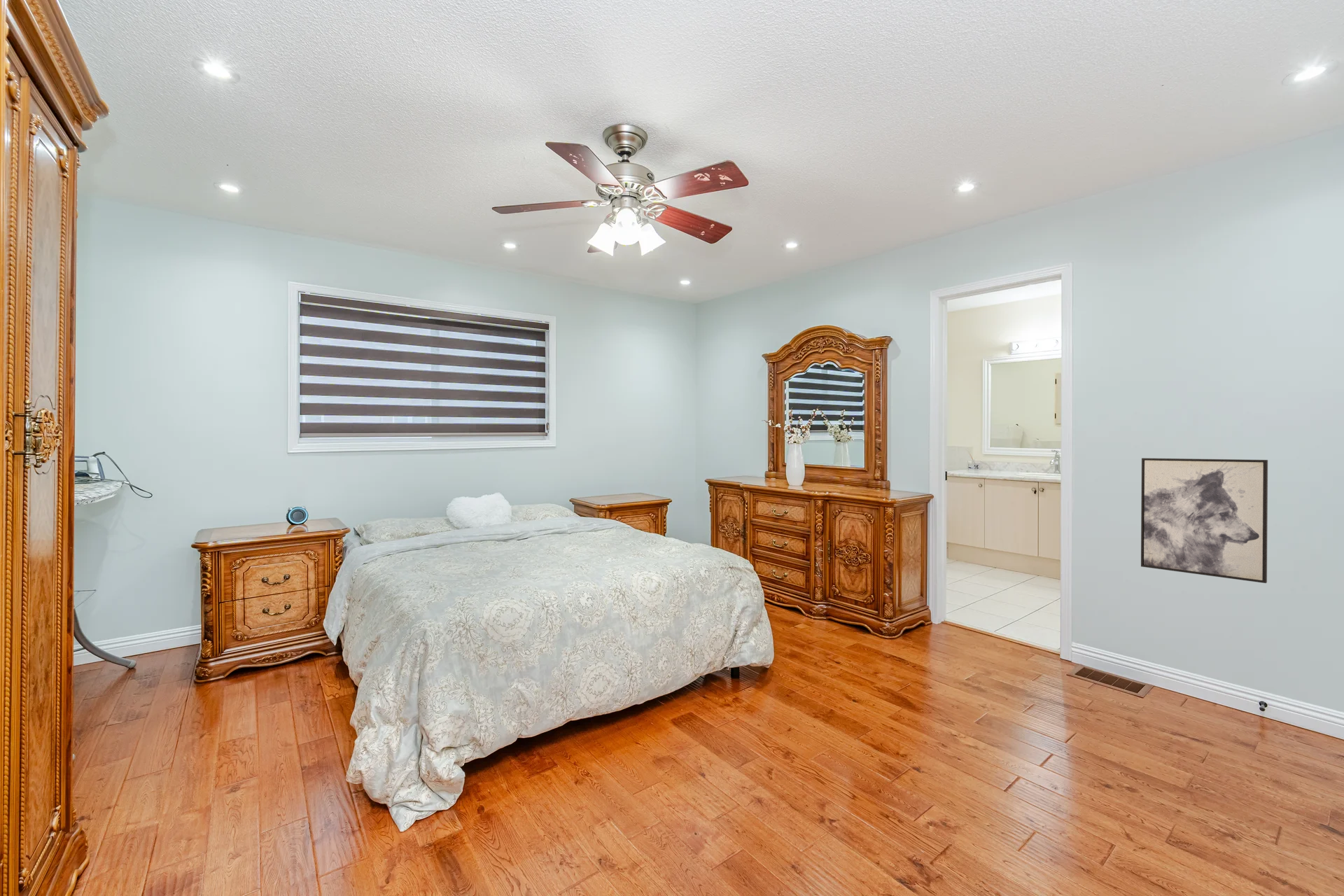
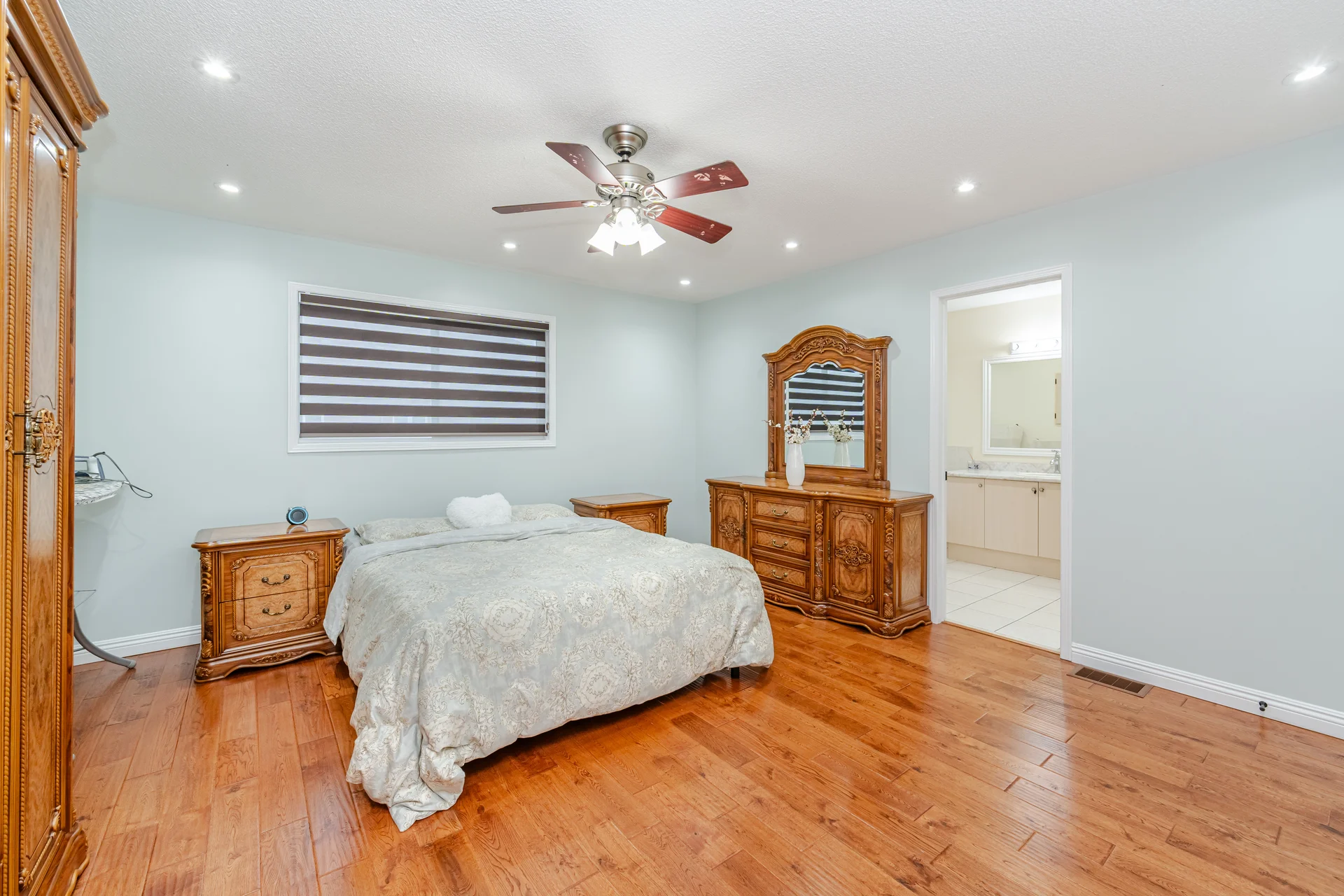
- wall art (1200, 516)
